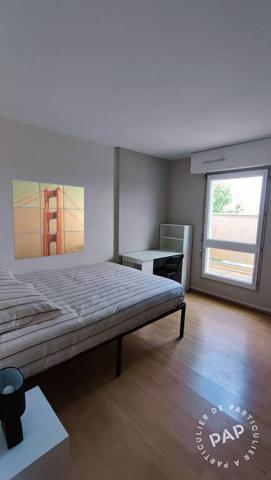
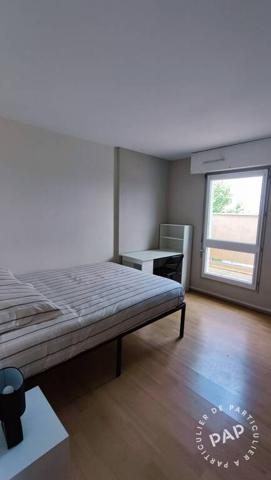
- wall art (52, 220)
